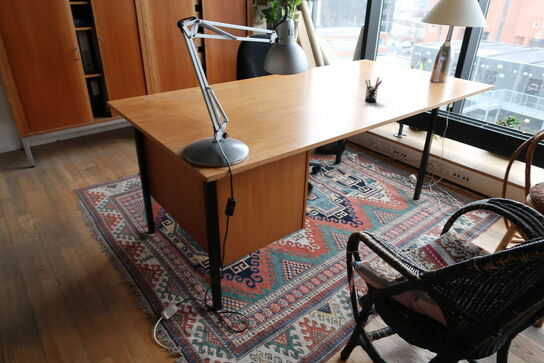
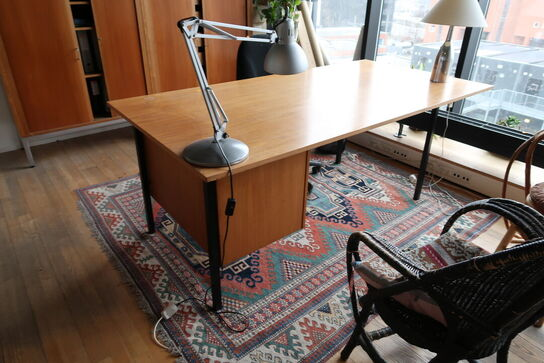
- pen holder (372, 88)
